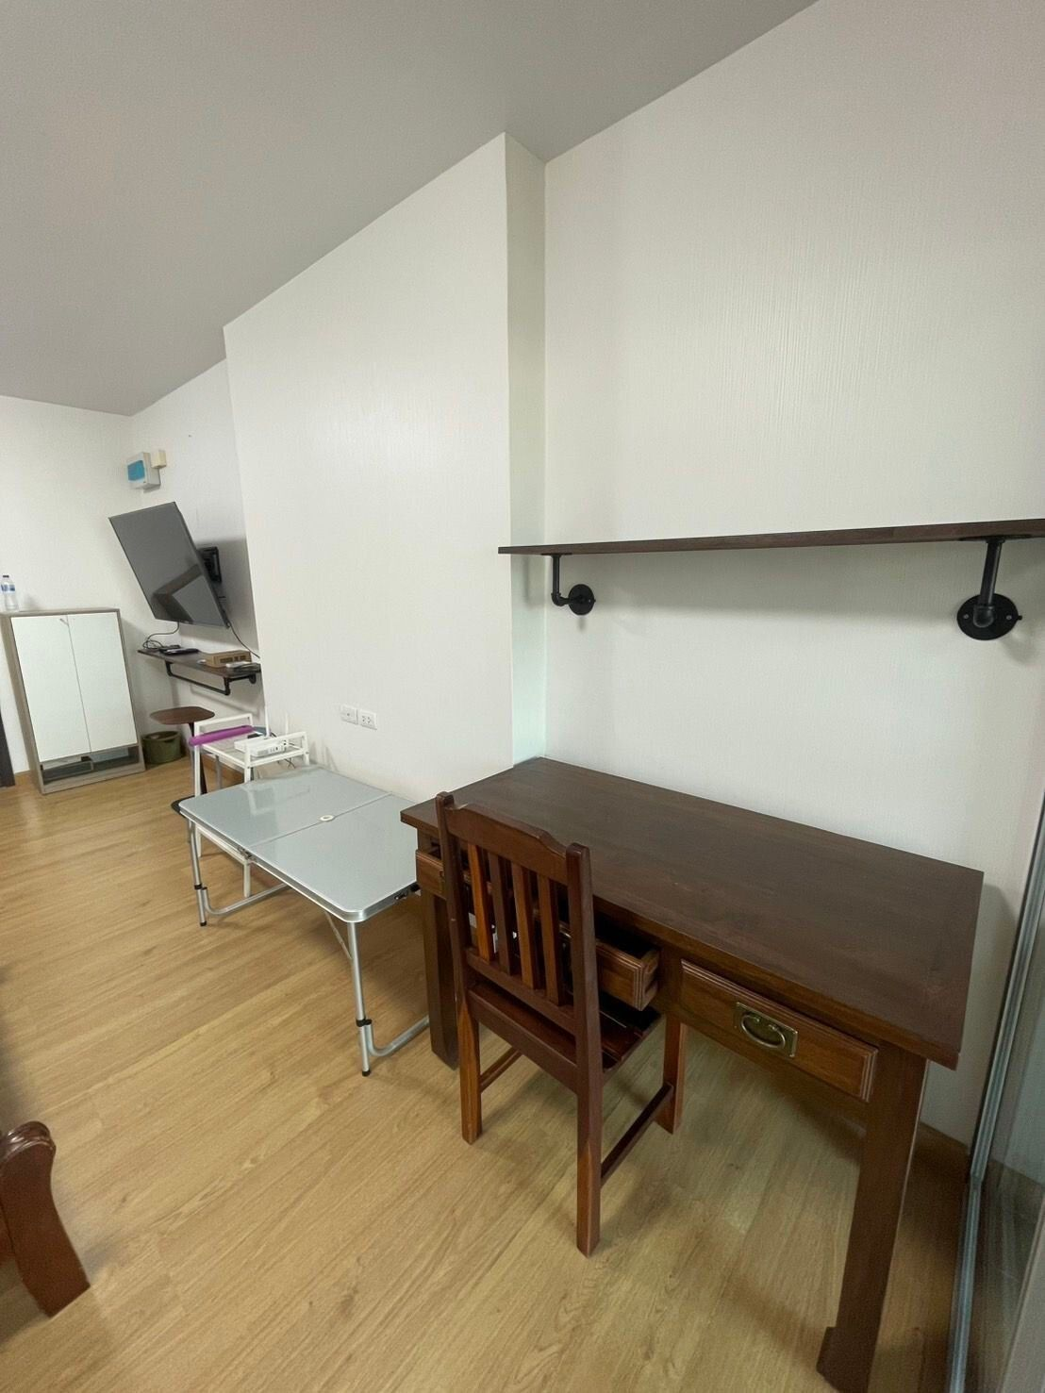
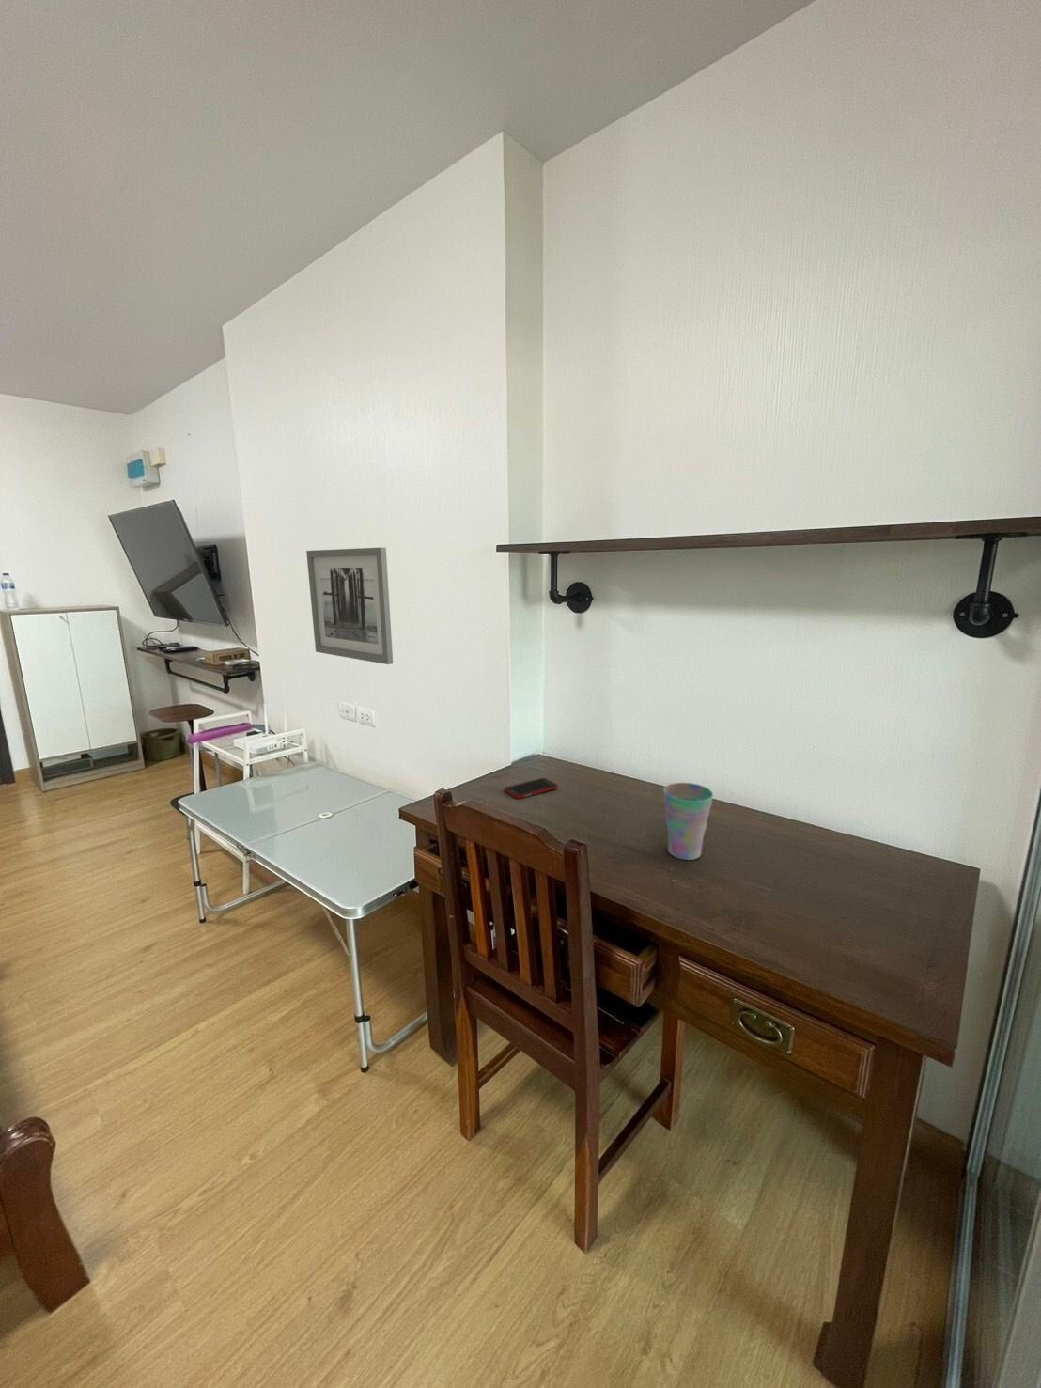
+ cell phone (530, 788)
+ cup (686, 823)
+ wall art (347, 604)
